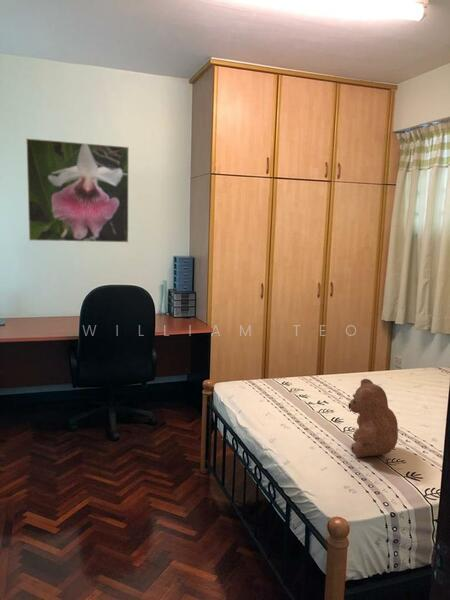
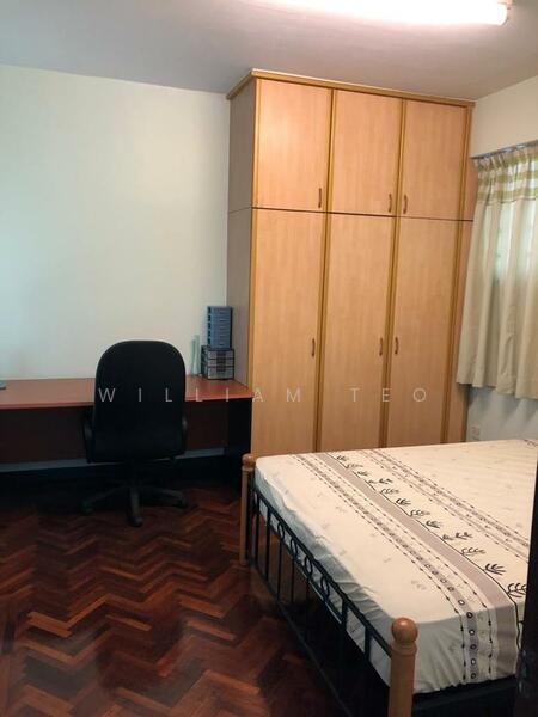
- teddy bear (373, 418)
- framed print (79, 193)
